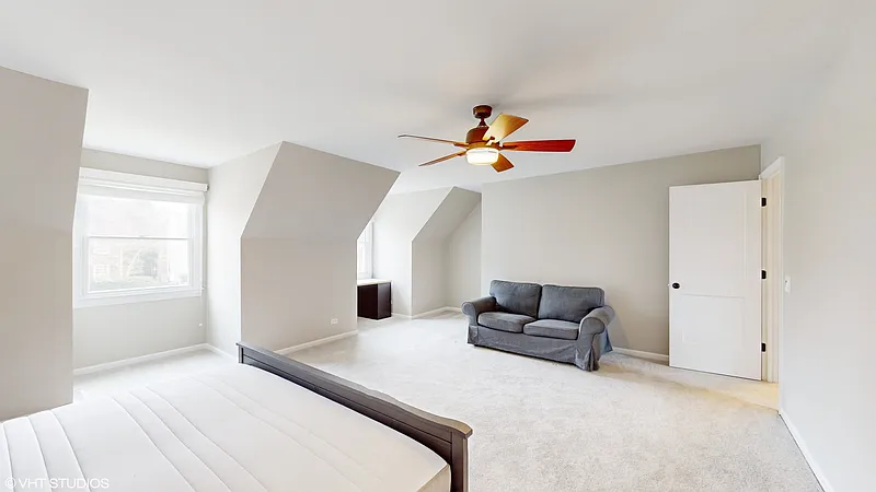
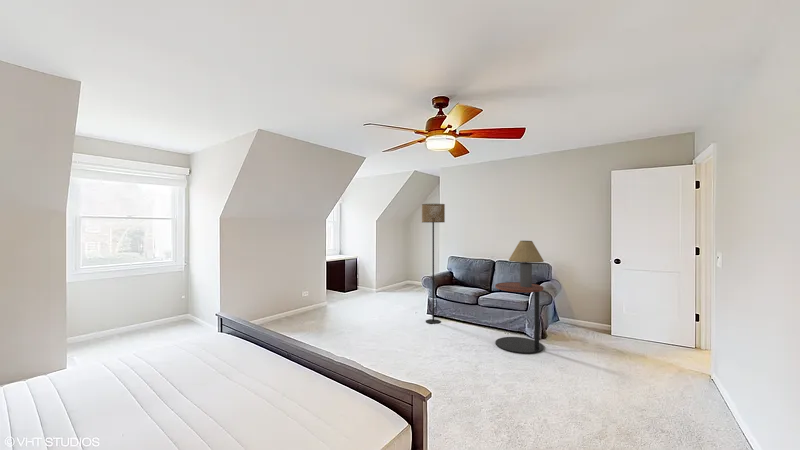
+ table lamp (526, 263)
+ side table (534, 315)
+ floor lamp (433, 263)
